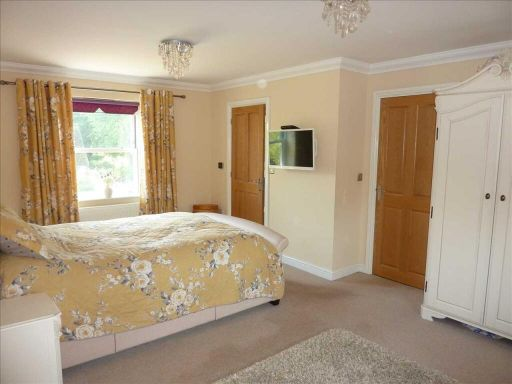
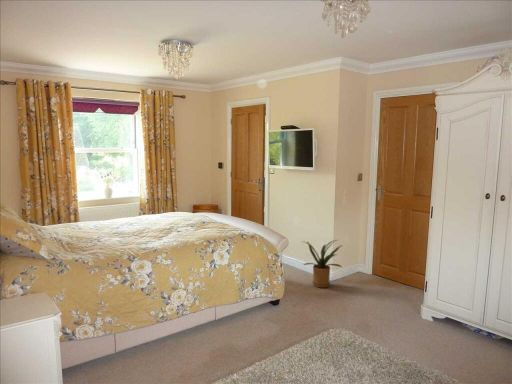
+ house plant (322, 260)
